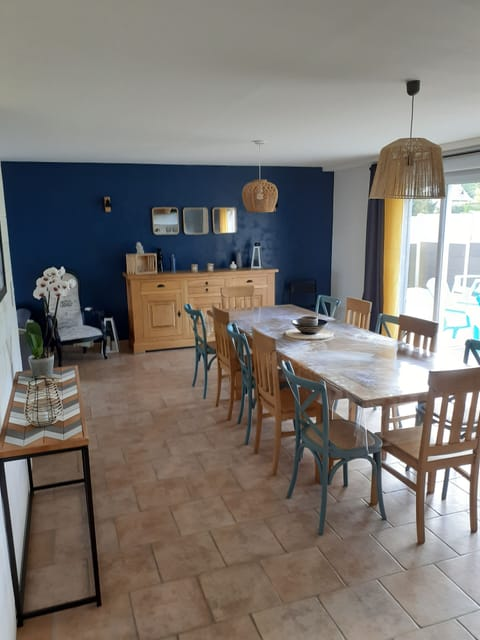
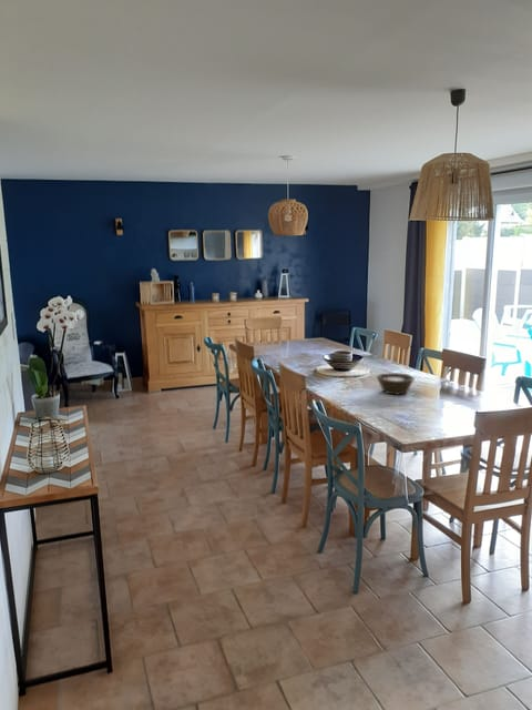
+ bowl (395, 384)
